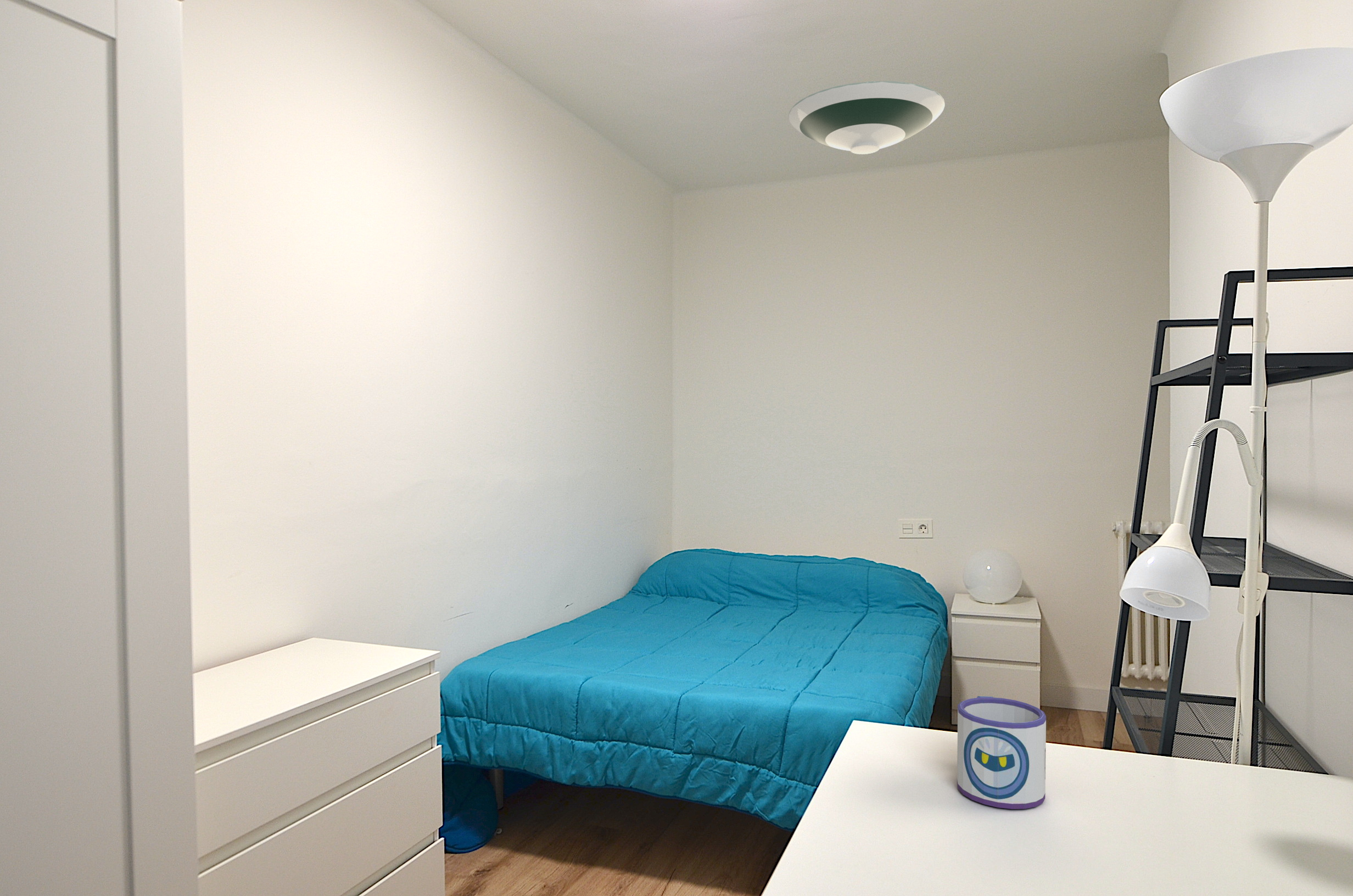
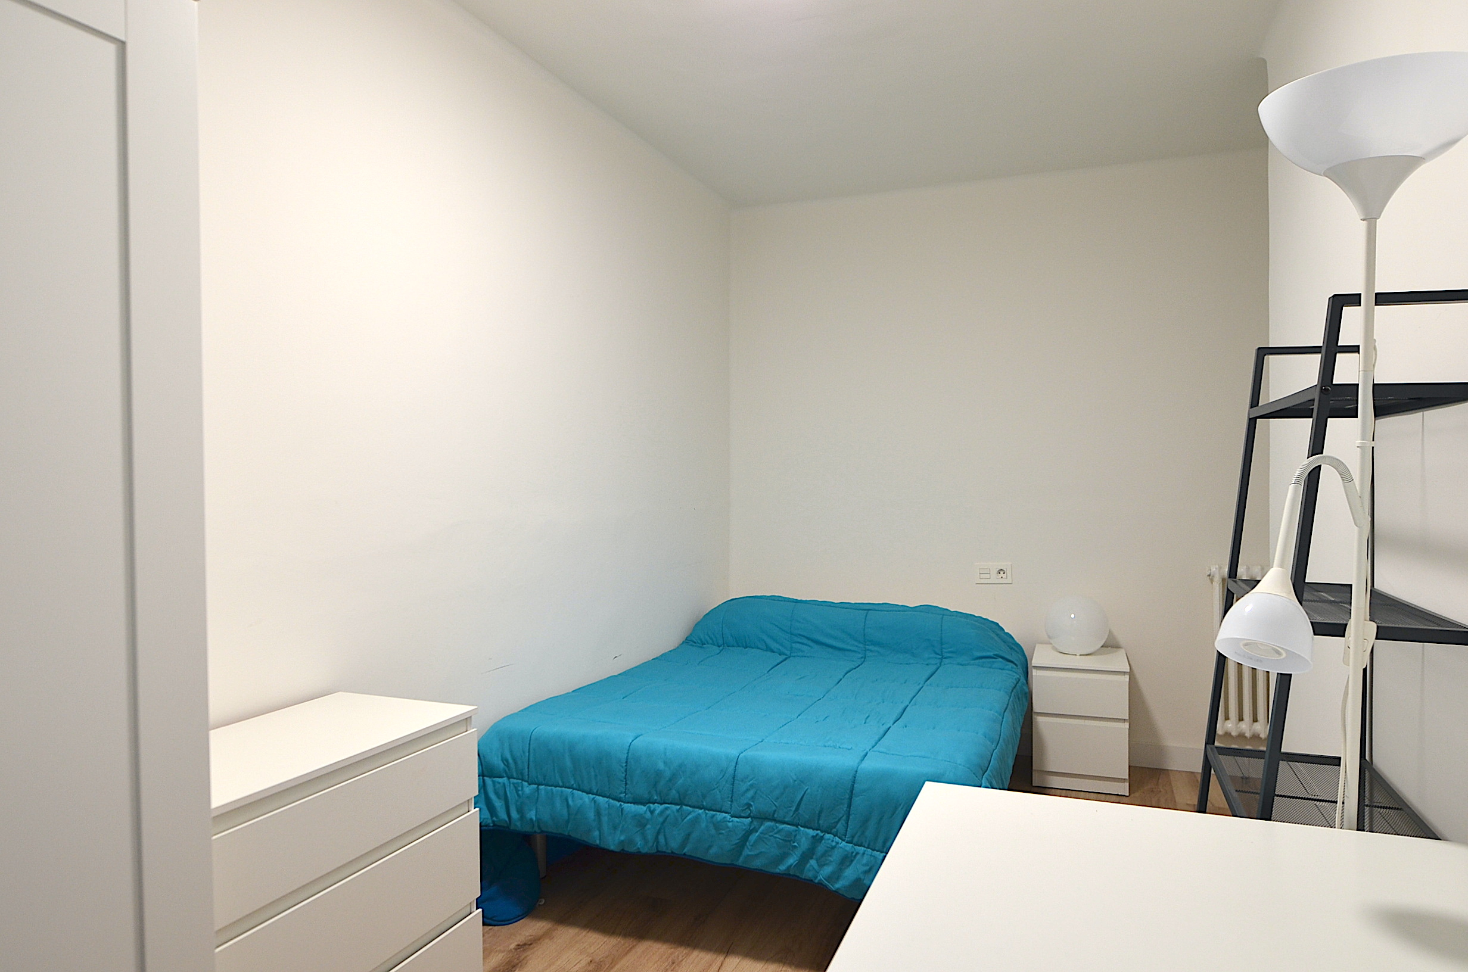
- mug (996, 744)
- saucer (865, 131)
